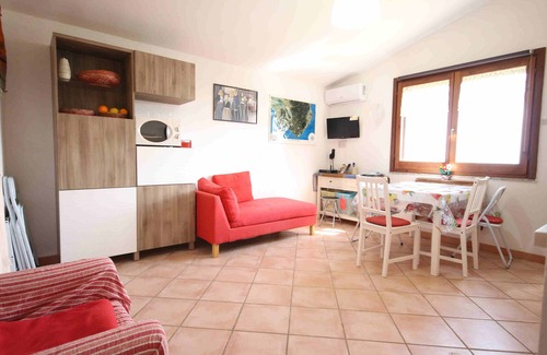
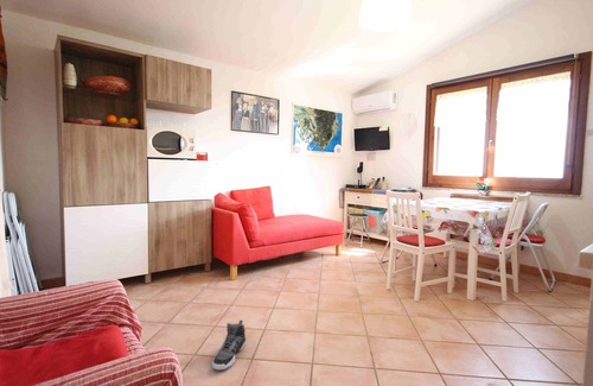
+ sneaker (229, 341)
